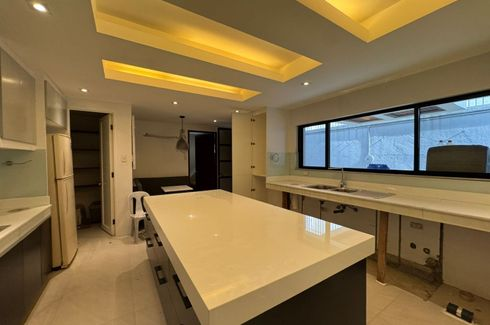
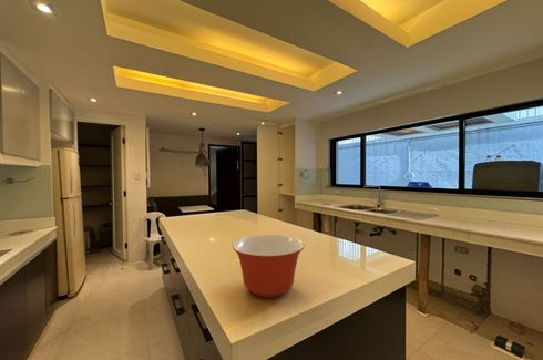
+ mixing bowl (268, 266)
